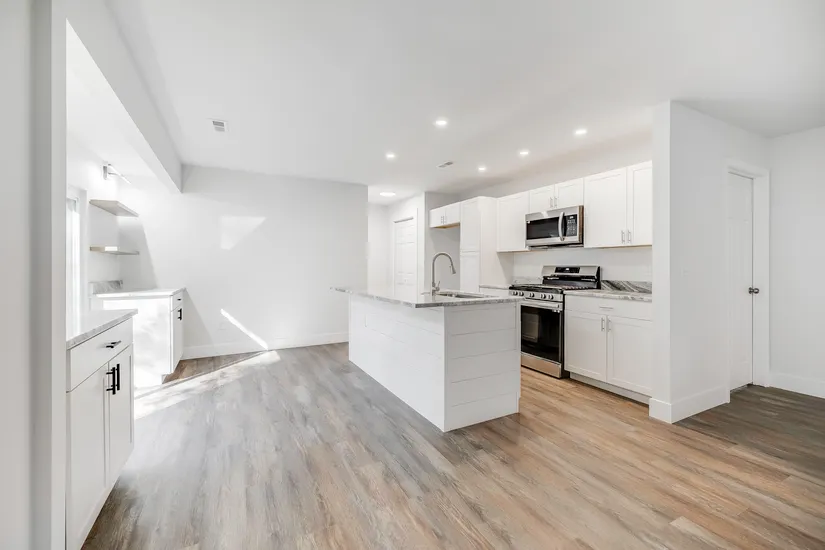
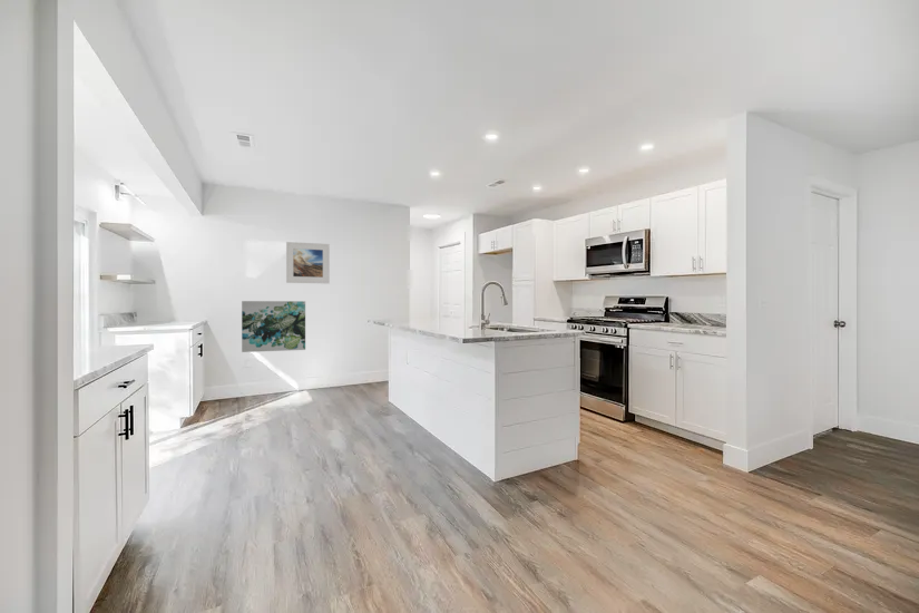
+ wall art (274, 325)
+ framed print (307, 263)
